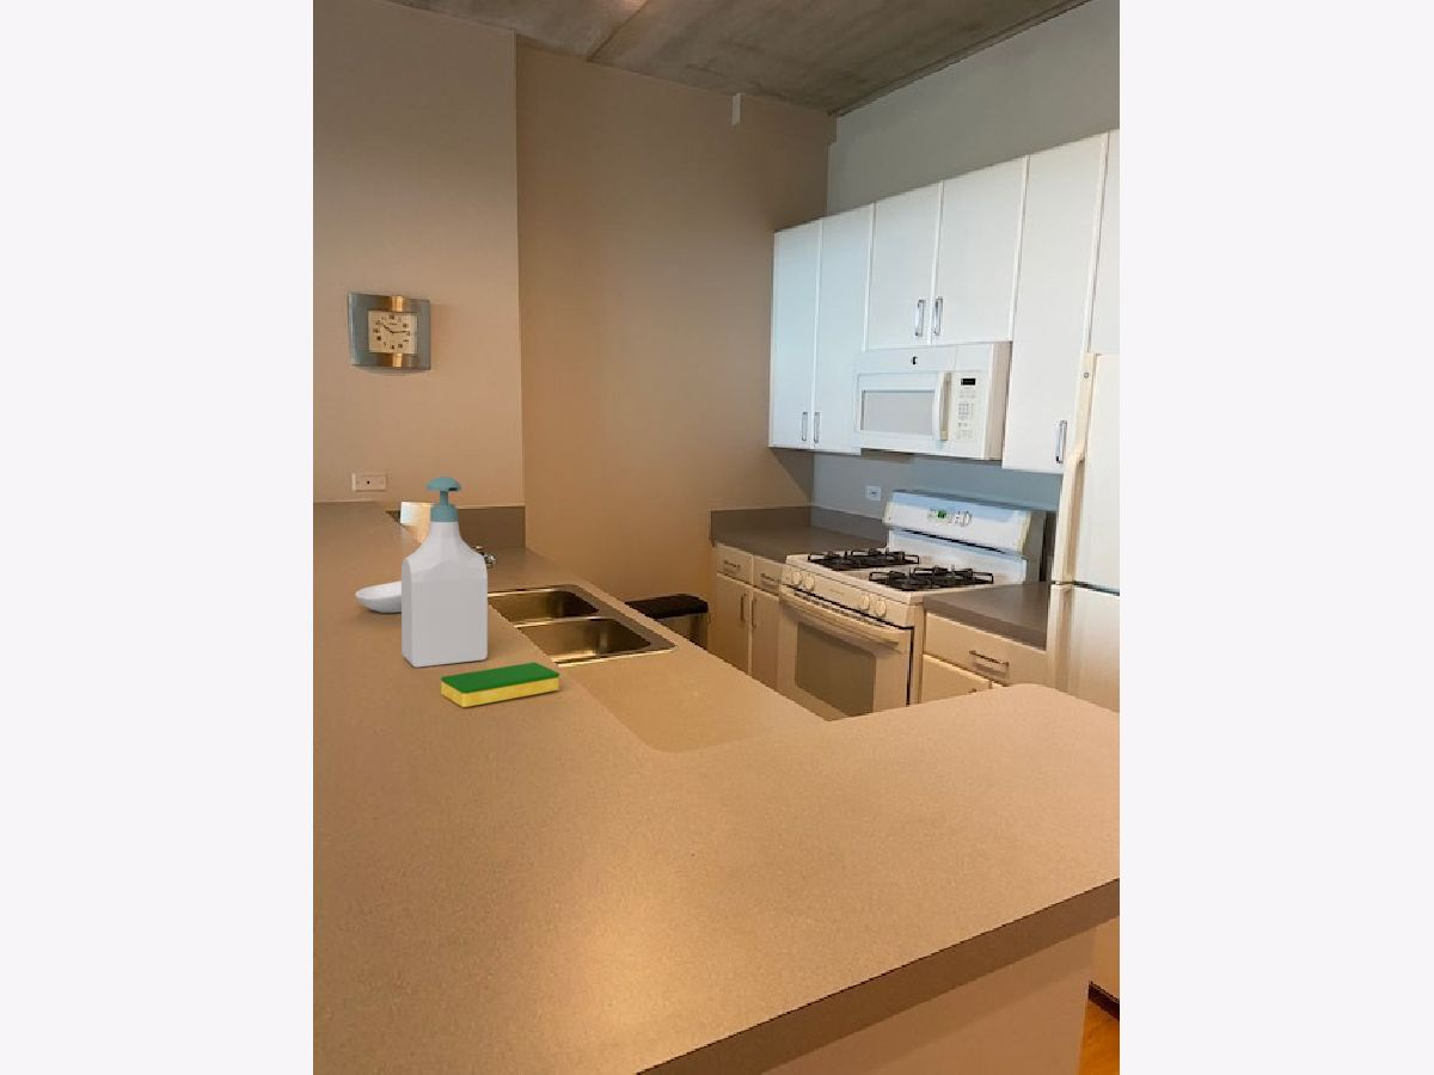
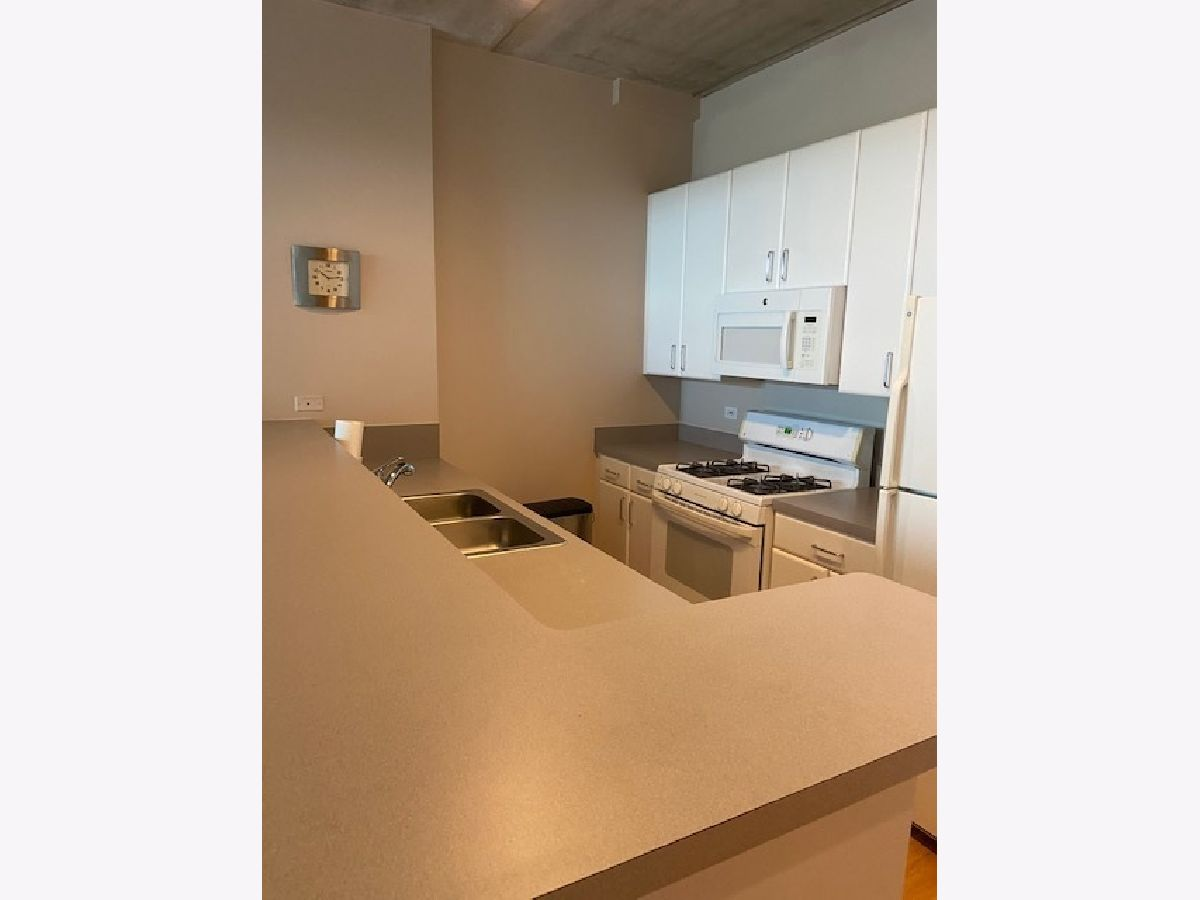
- spoon rest (400, 588)
- dish sponge (501, 683)
- soap bottle (446, 569)
